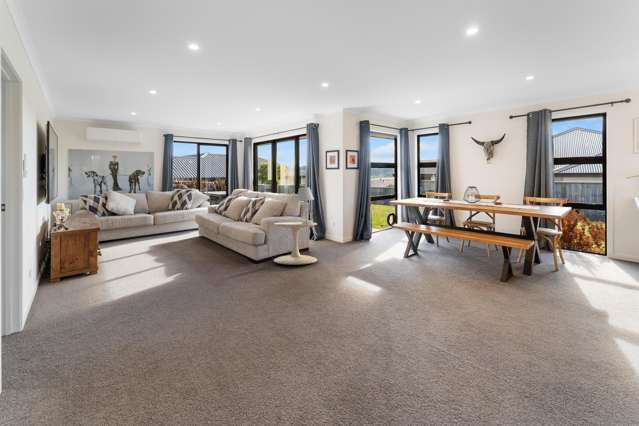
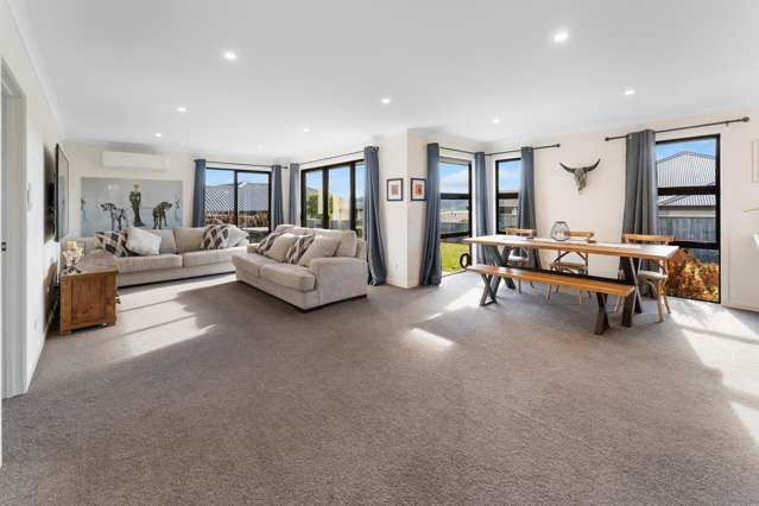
- table lamp (307, 205)
- side table (295, 242)
